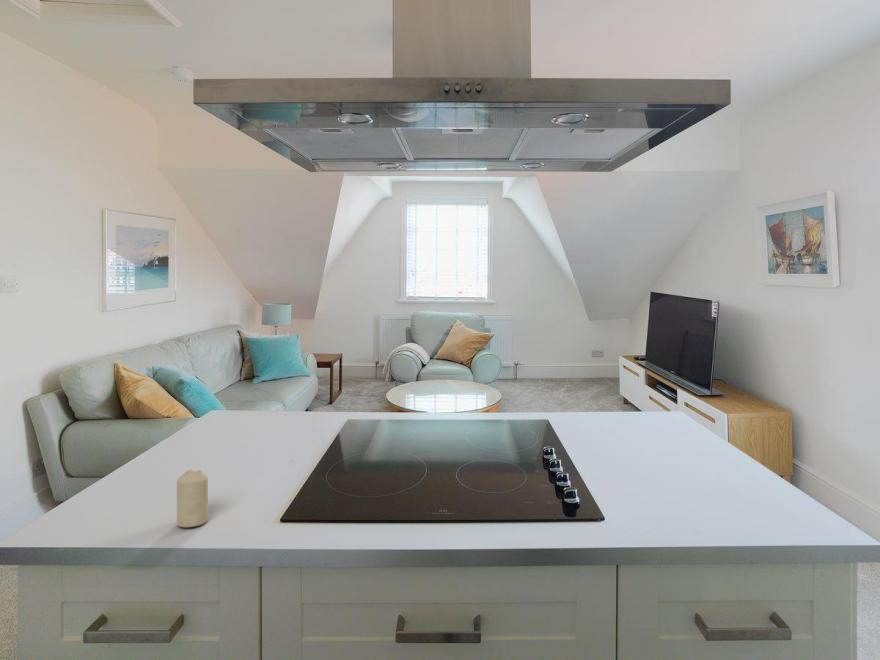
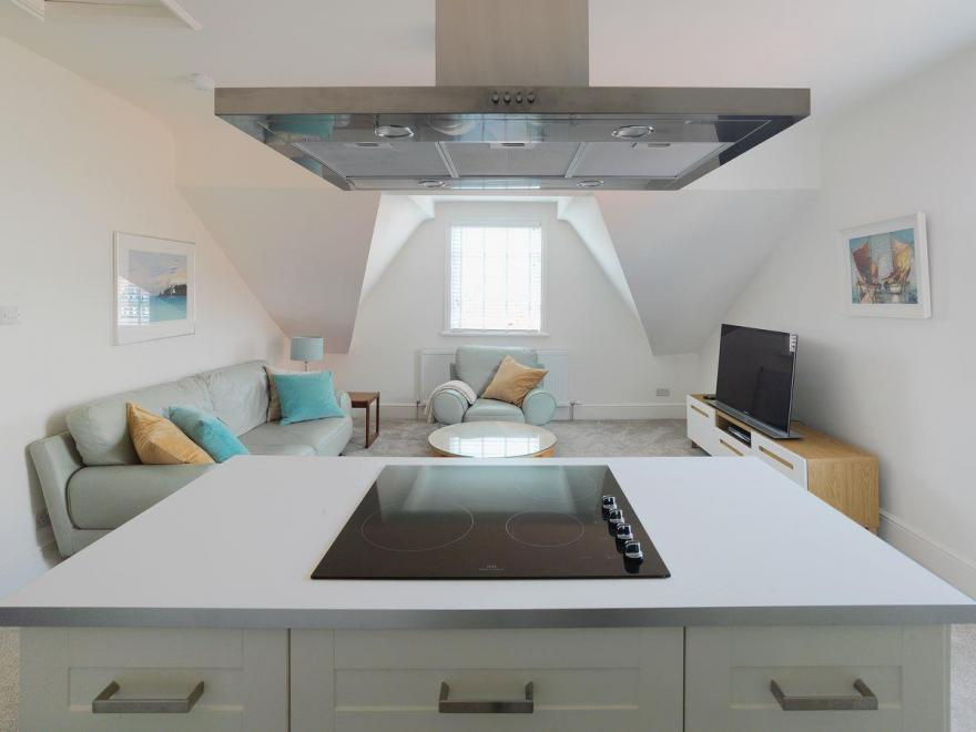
- candle (192, 496)
